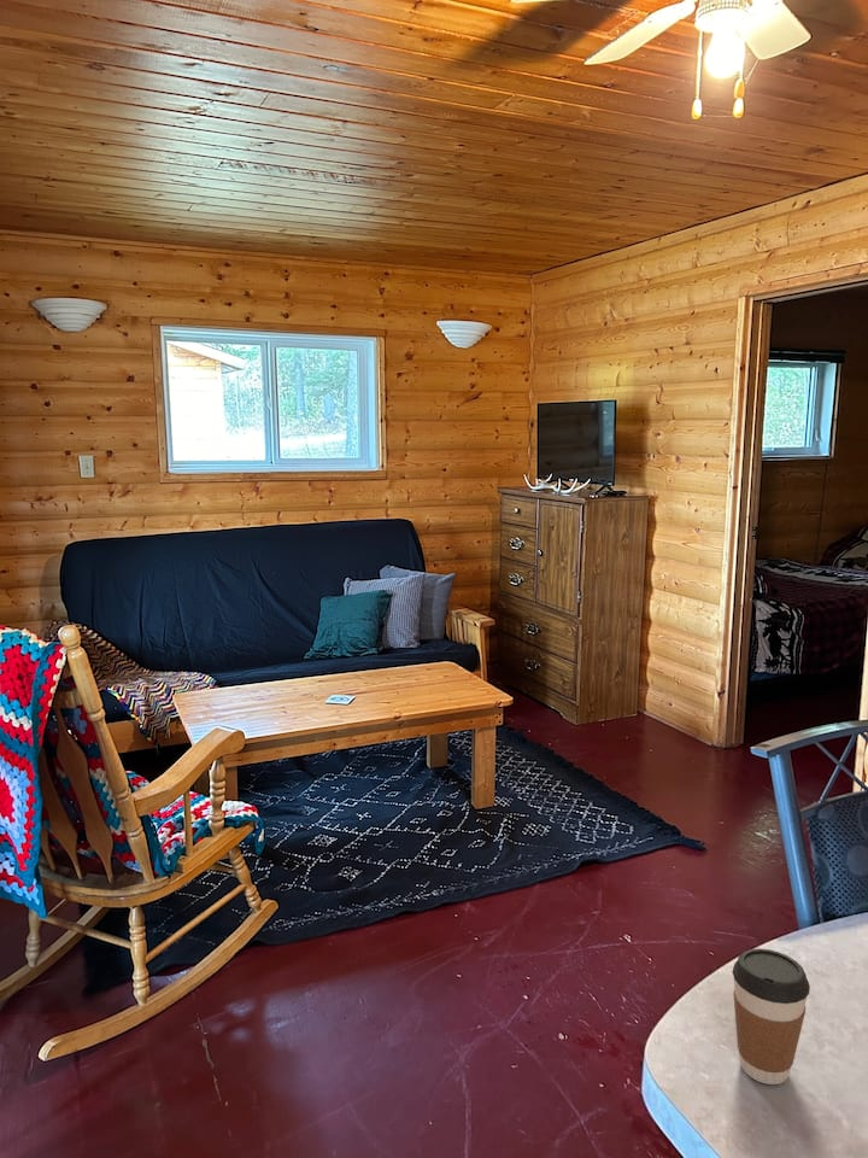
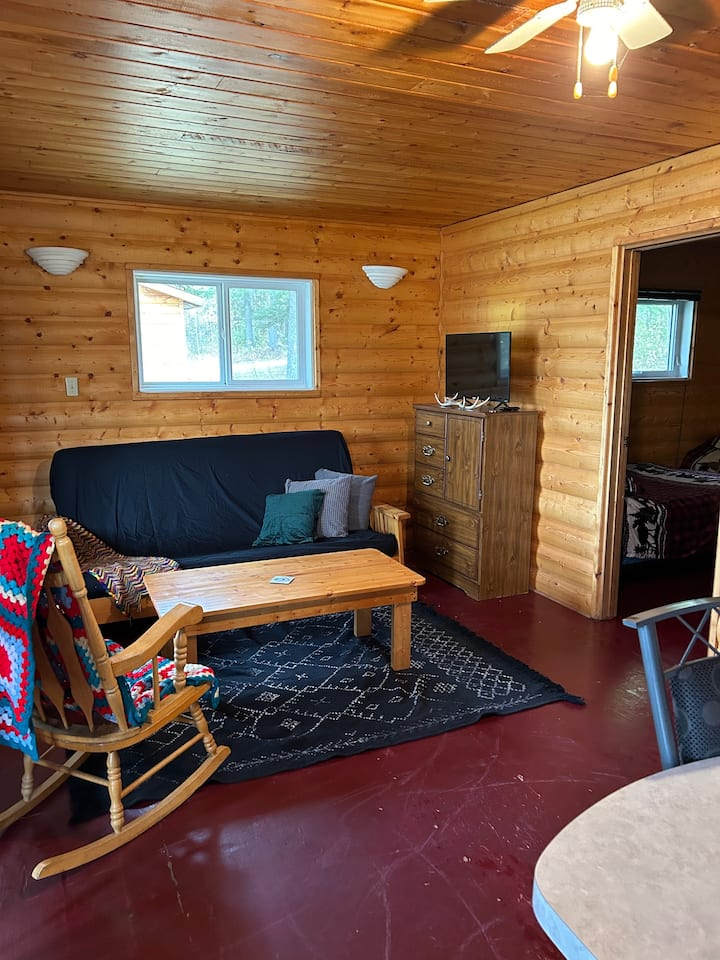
- coffee cup (767, 1017)
